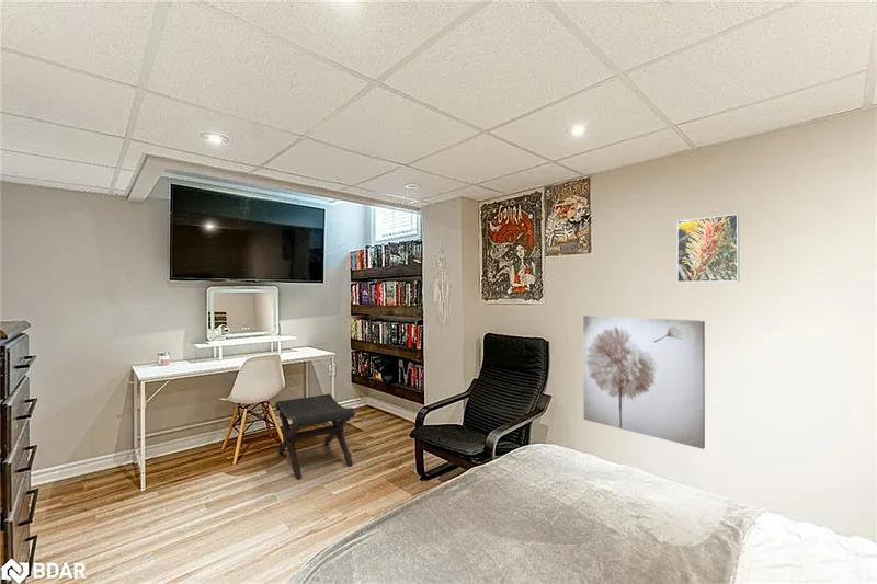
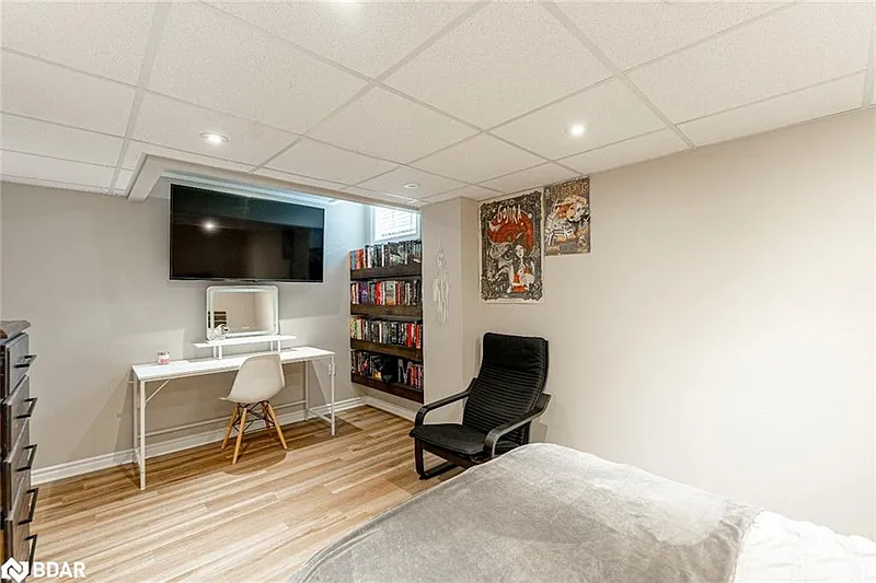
- footstool (314, 432)
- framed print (706, 250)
- wall art (638, 375)
